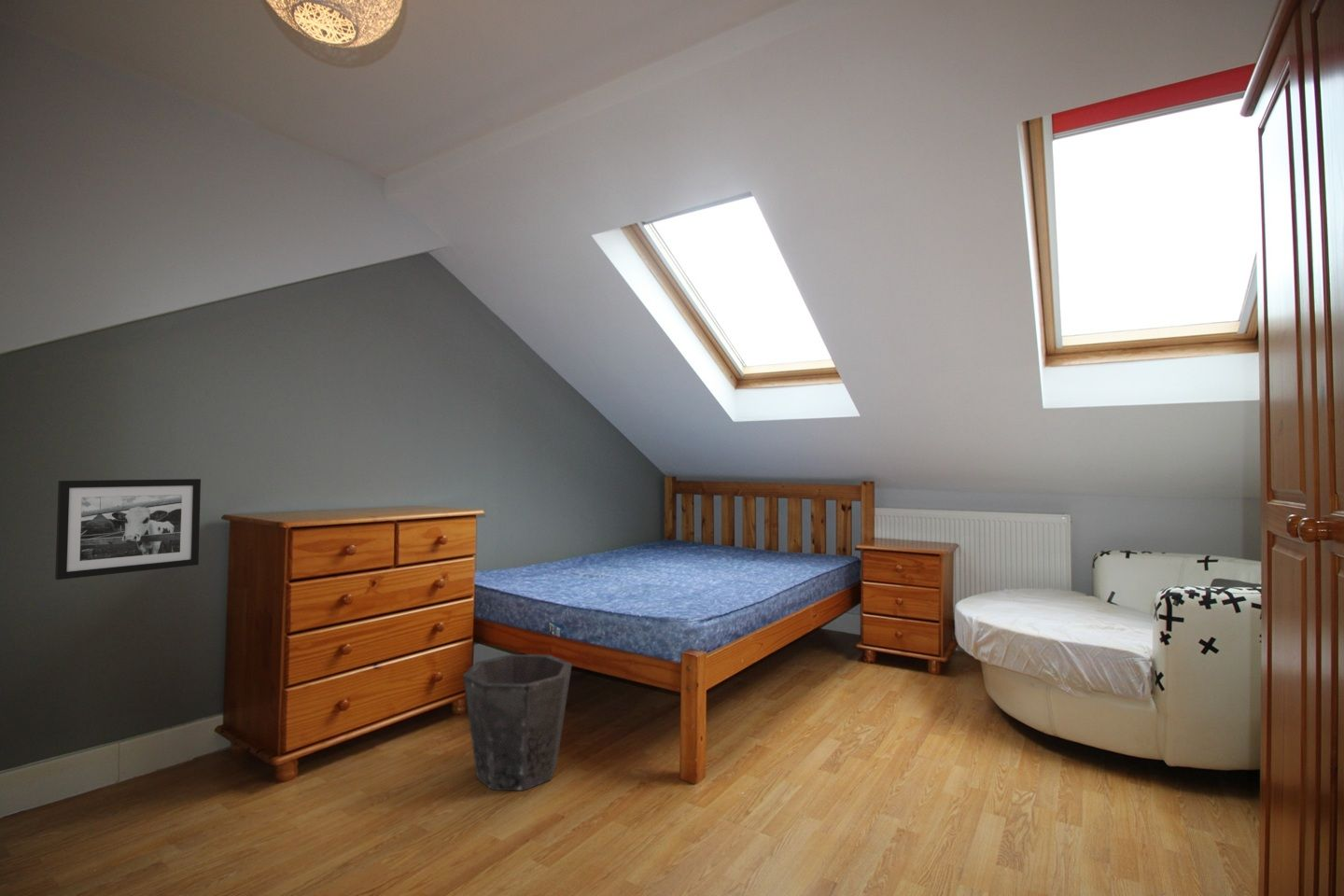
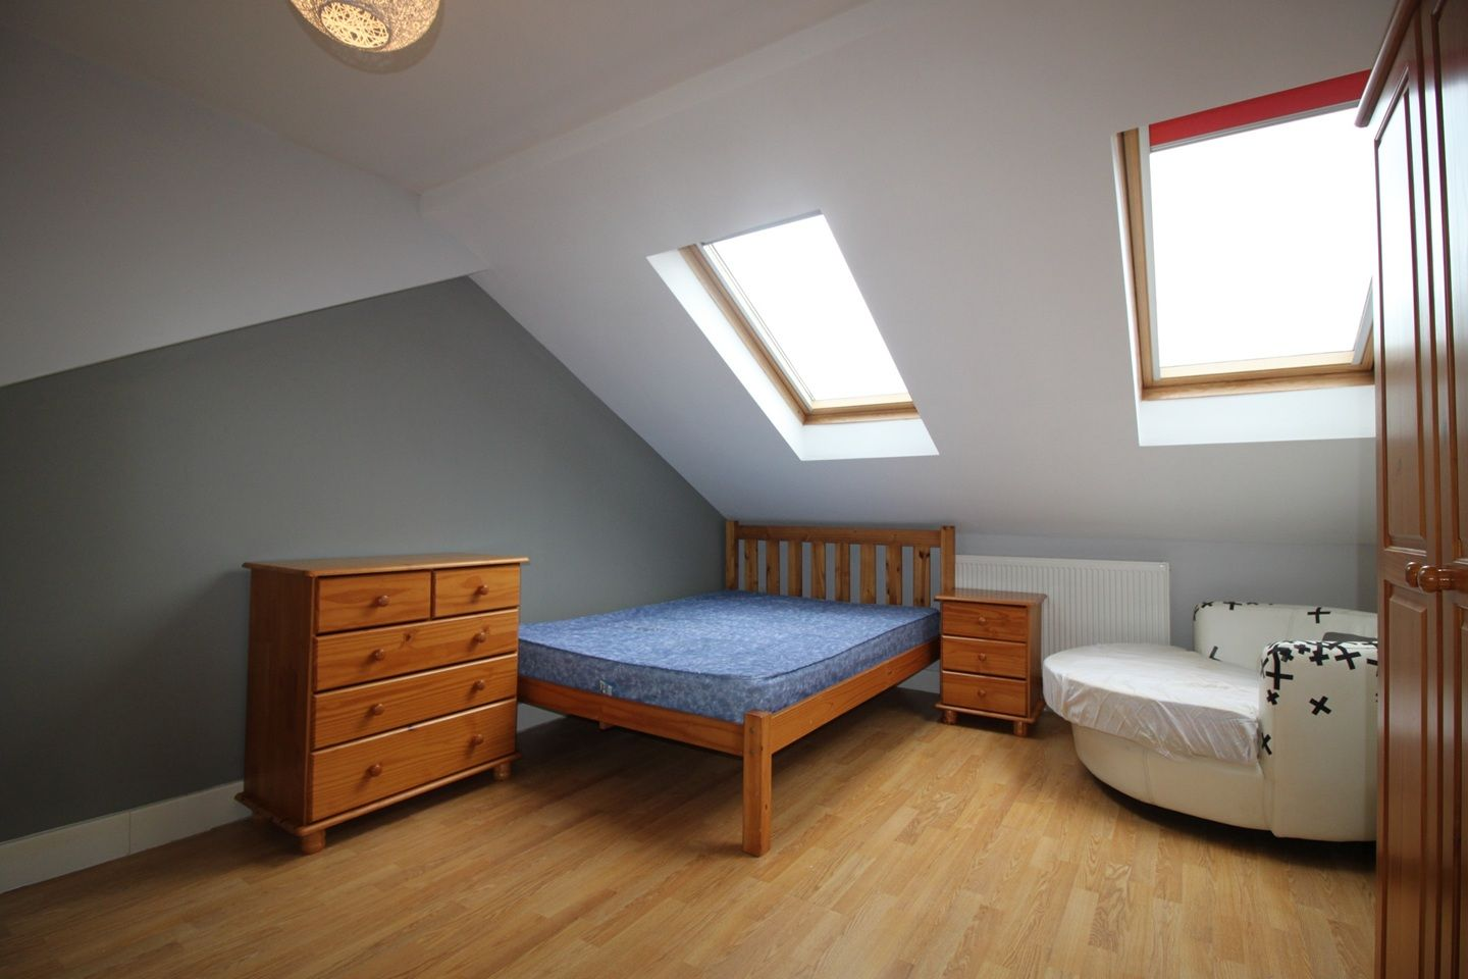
- waste bin (518, 720)
- picture frame (133, 525)
